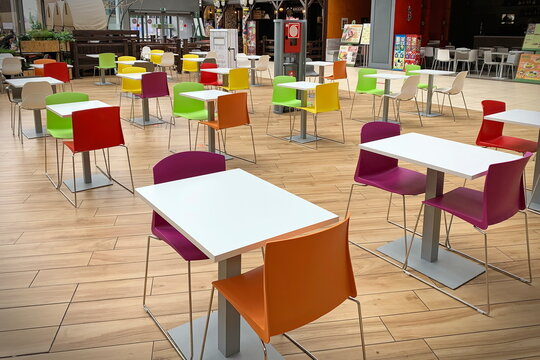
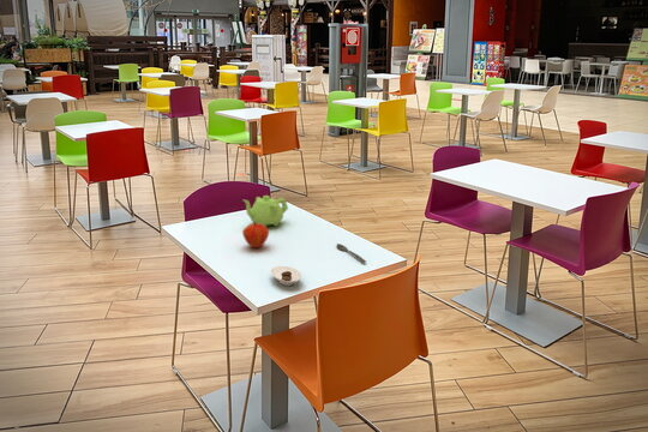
+ saucer (286, 276)
+ teapot (265, 210)
+ fruit (256, 234)
+ spoon (350, 252)
